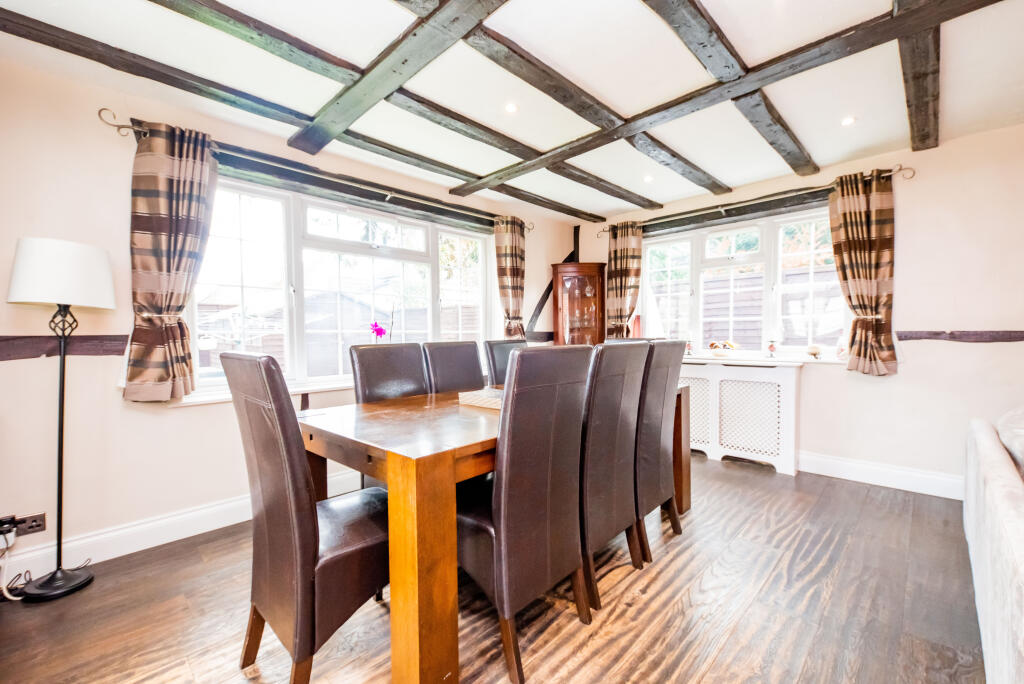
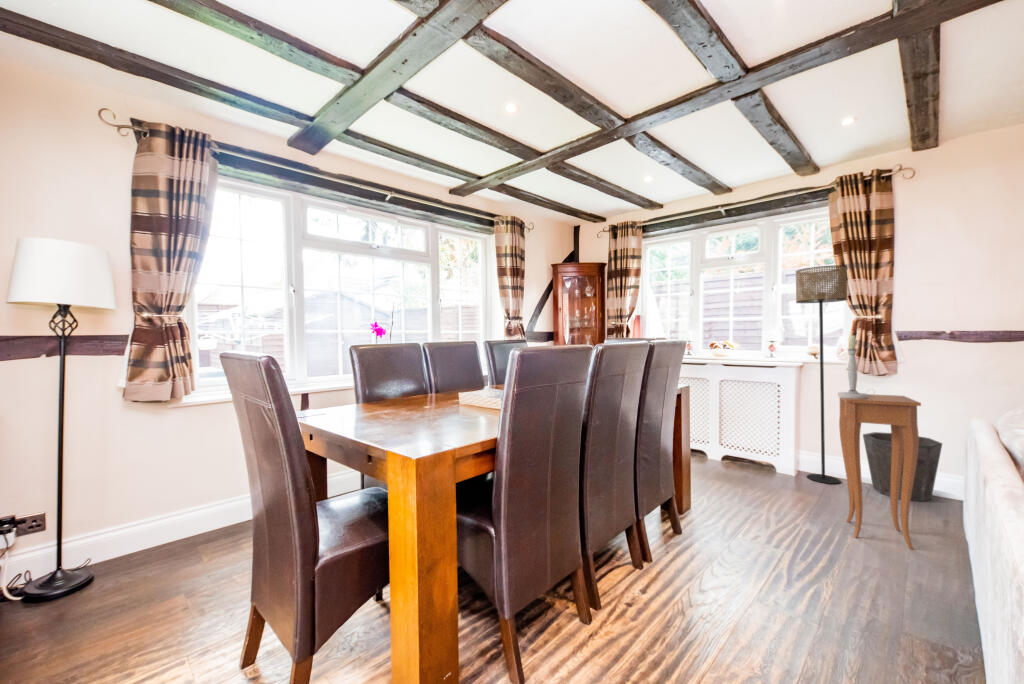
+ floor lamp (821, 374)
+ candlestick (856, 365)
+ side table (891, 465)
+ waste bin (902, 465)
